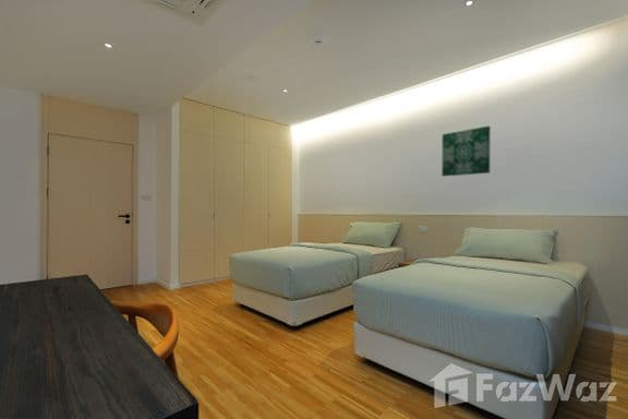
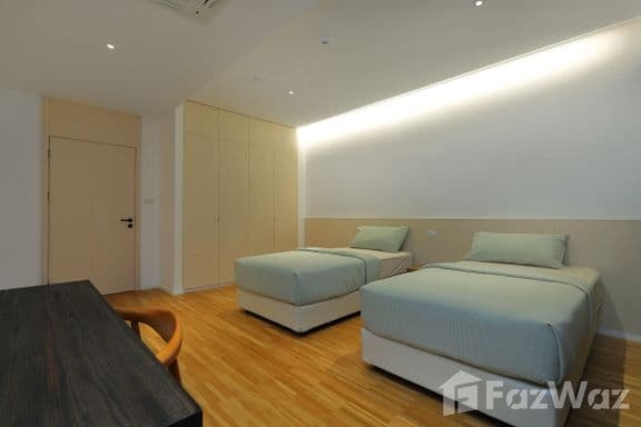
- wall art (464, 152)
